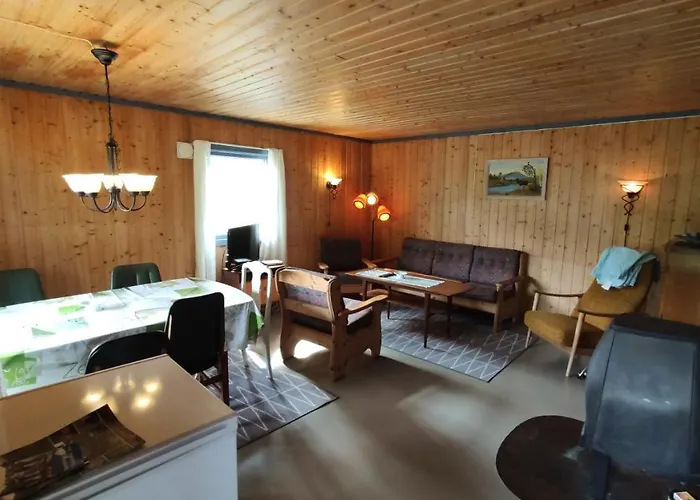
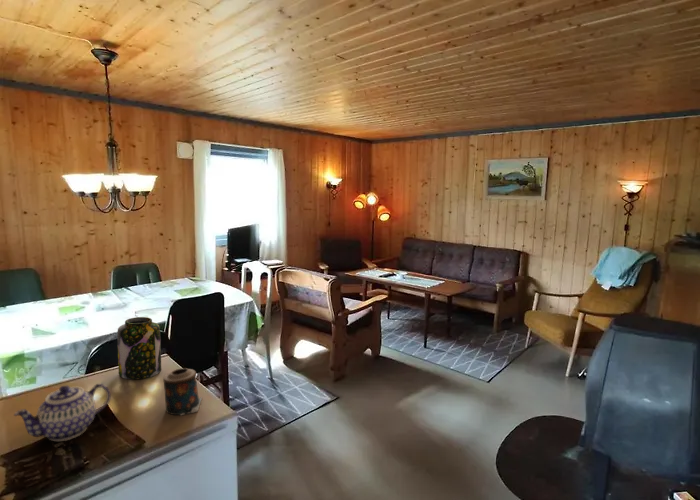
+ jar (139, 346)
+ teapot (66, 409)
+ candle (186, 387)
